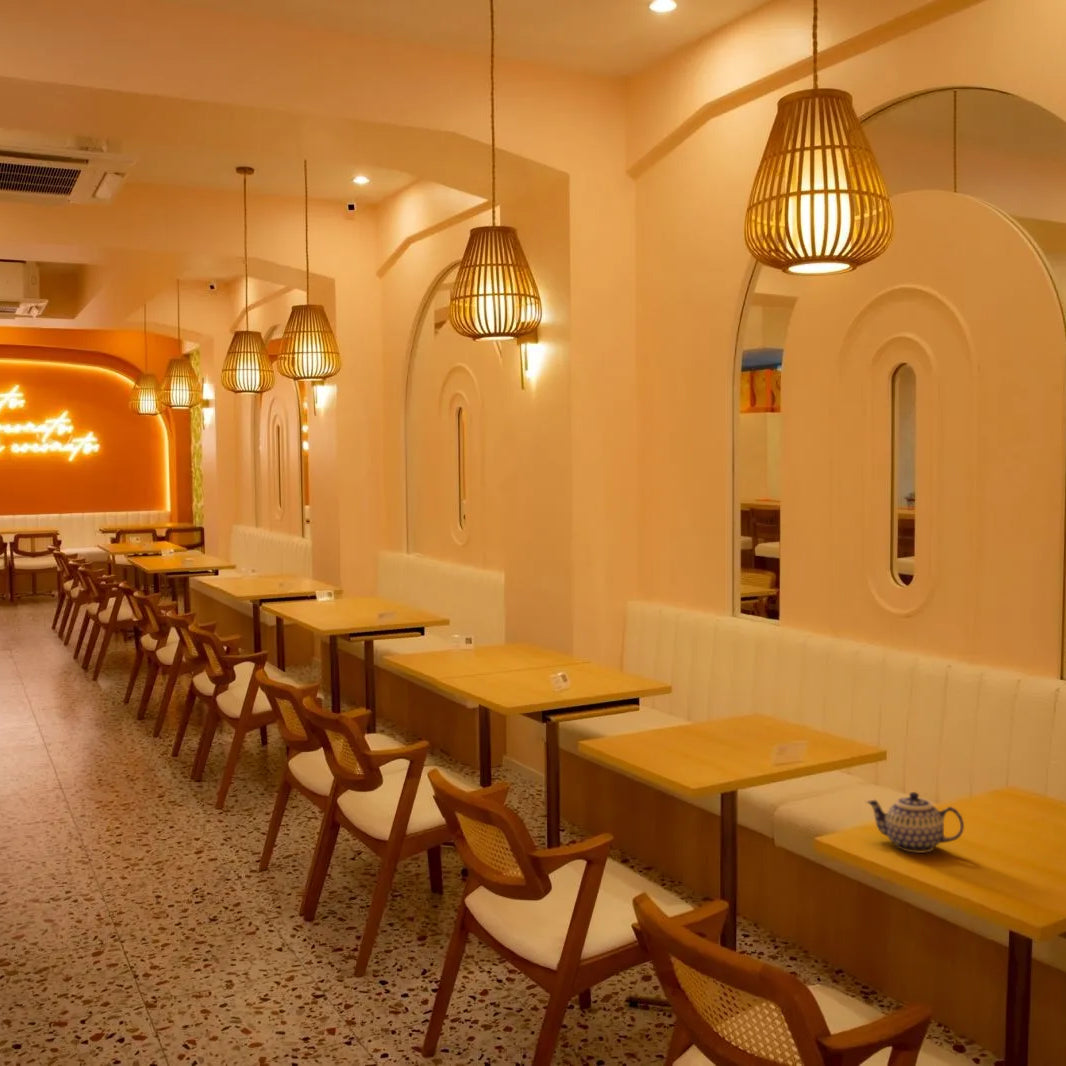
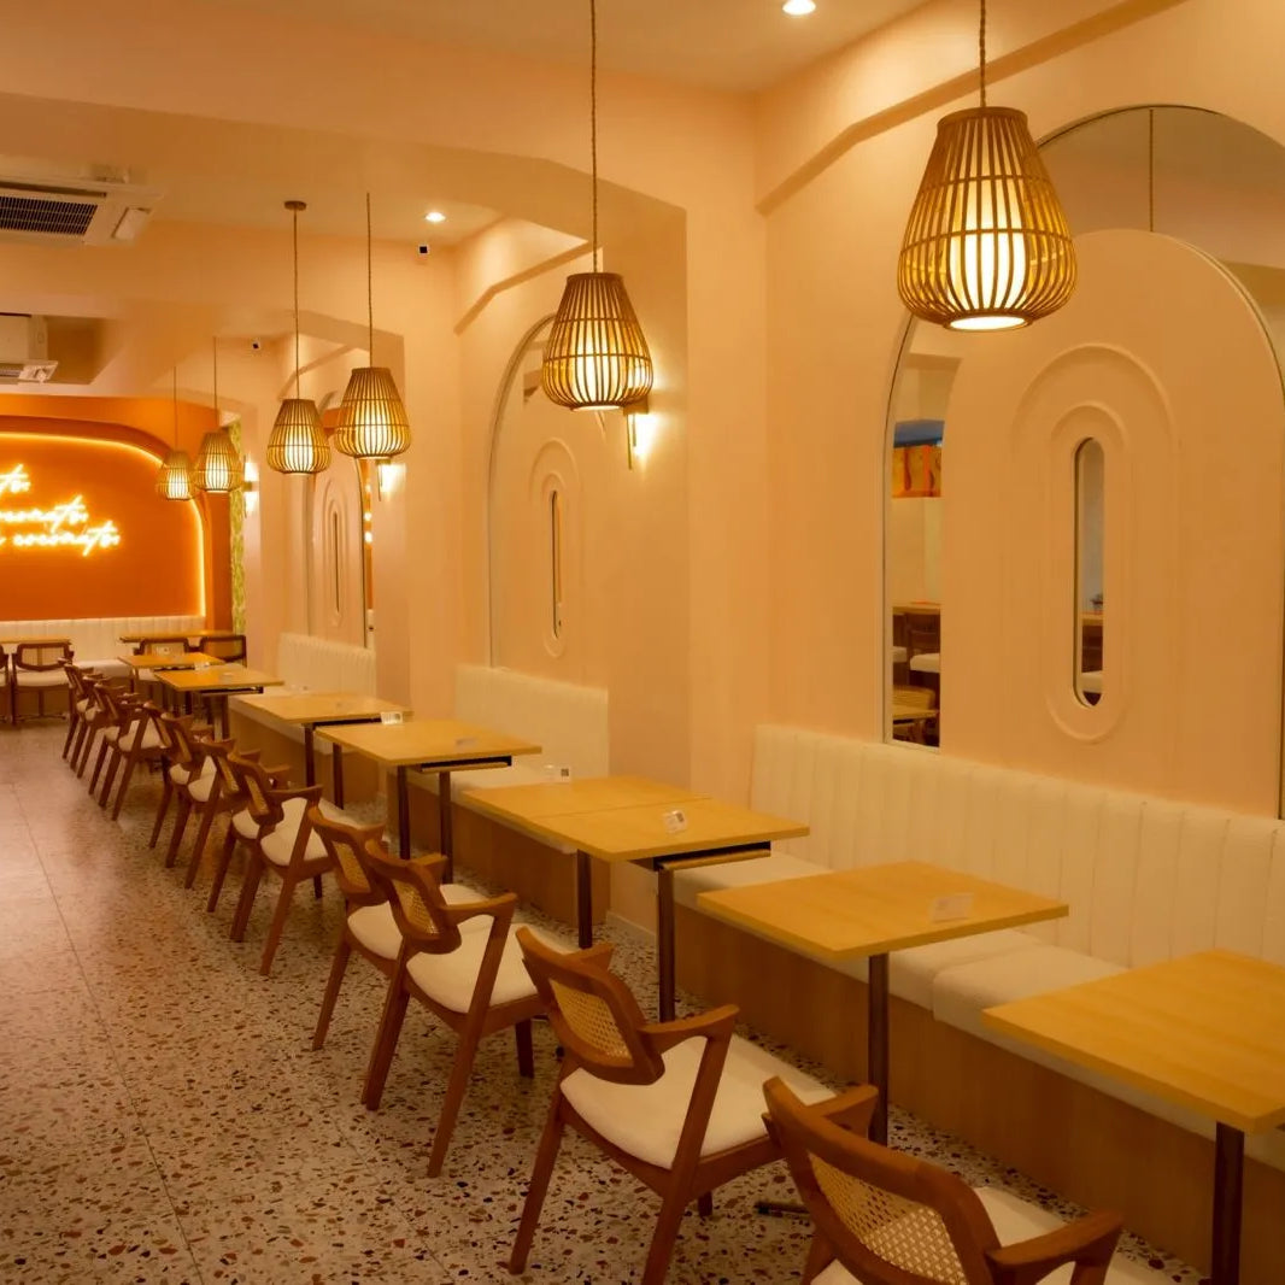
- teapot (913, 819)
